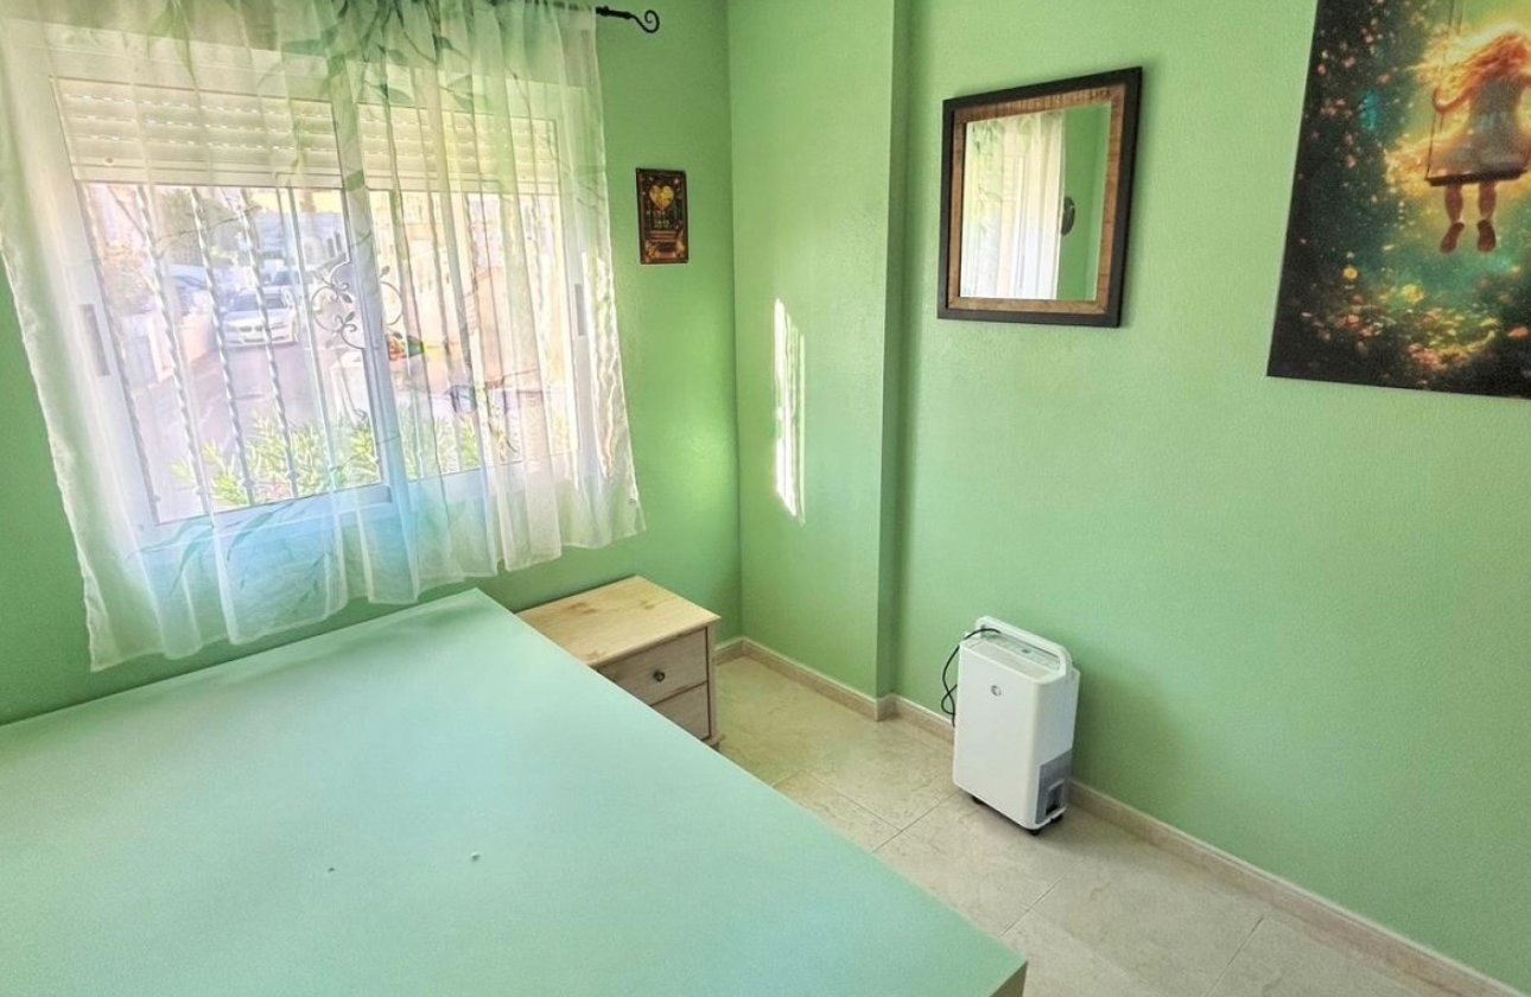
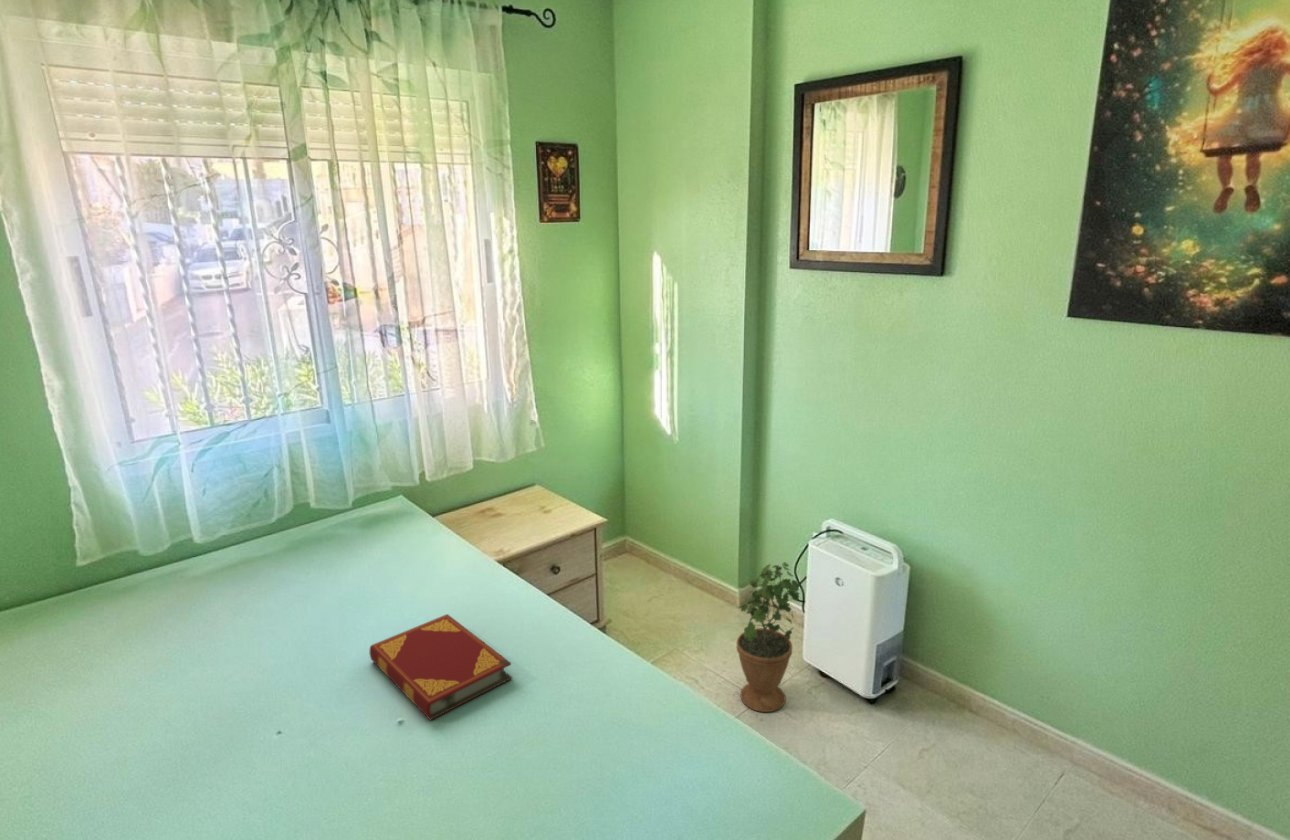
+ potted plant (772, 628)
+ hardback book (439, 662)
